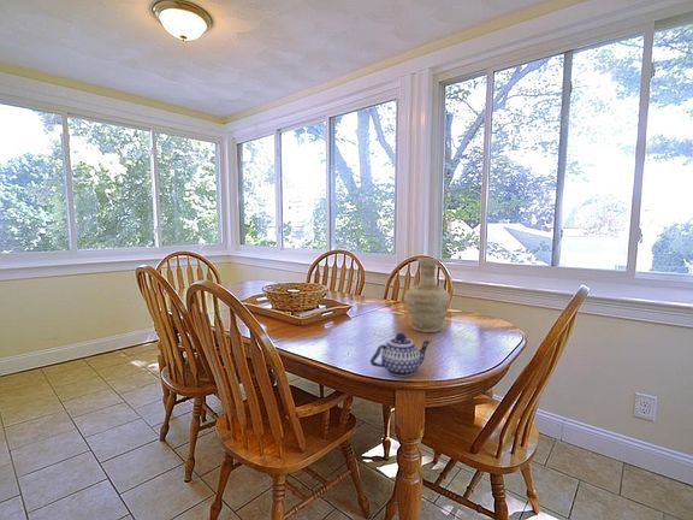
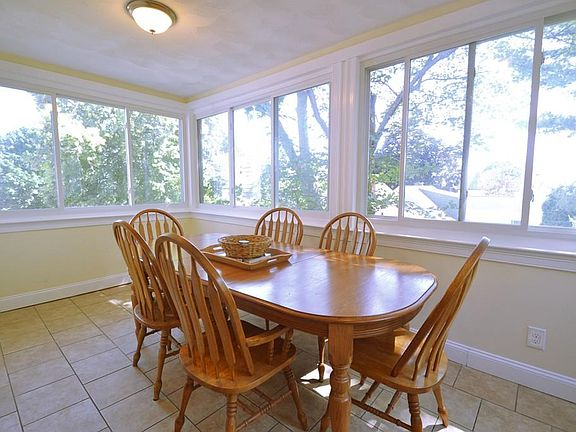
- teapot (401, 351)
- vase (427, 294)
